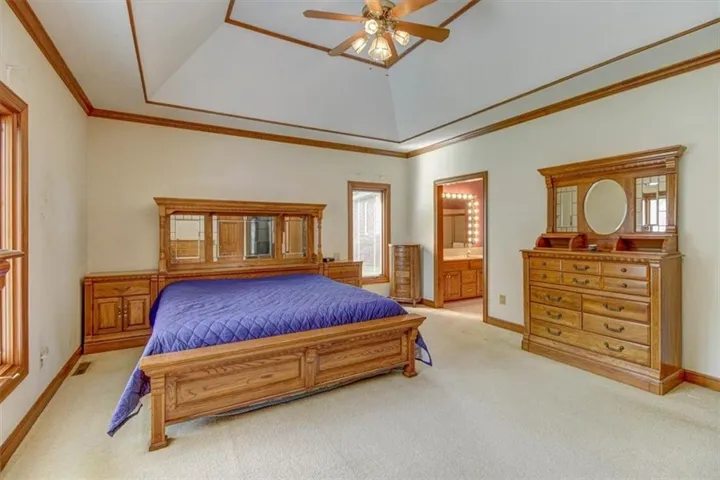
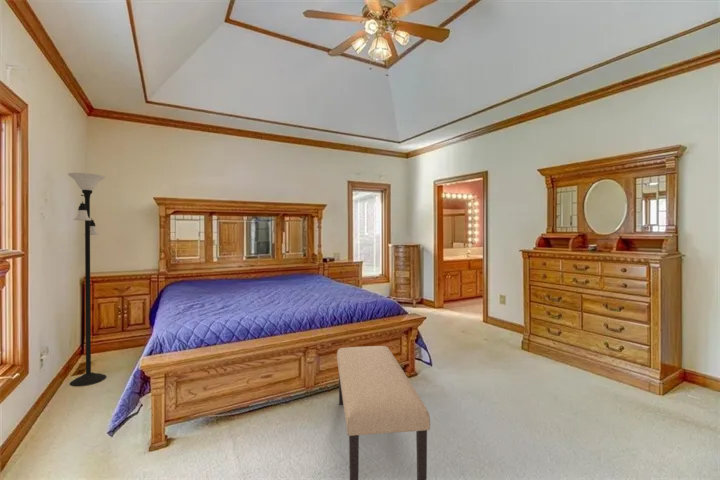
+ bench (373, 403)
+ floor lamp (87, 277)
